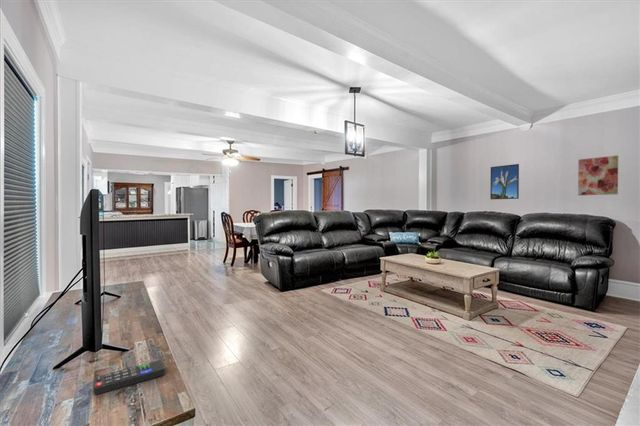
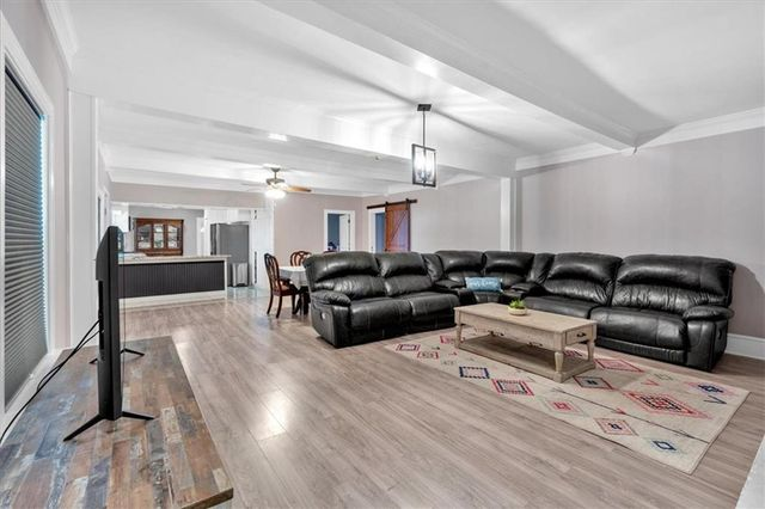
- wall art (597, 176)
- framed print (504, 182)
- remote control (130, 375)
